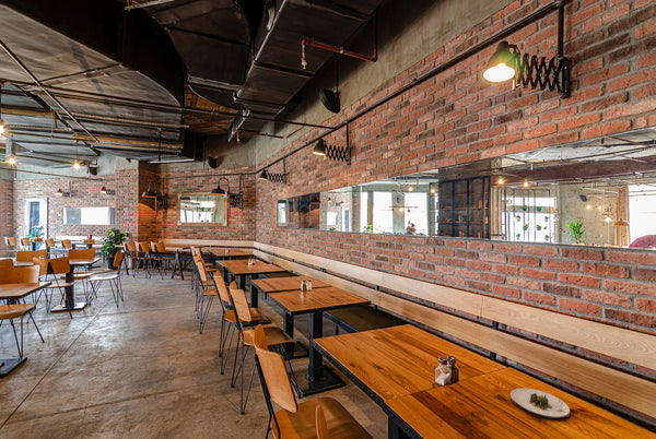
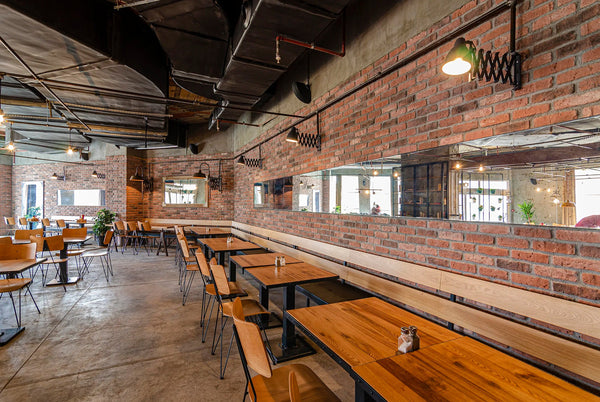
- salad plate (539, 399)
